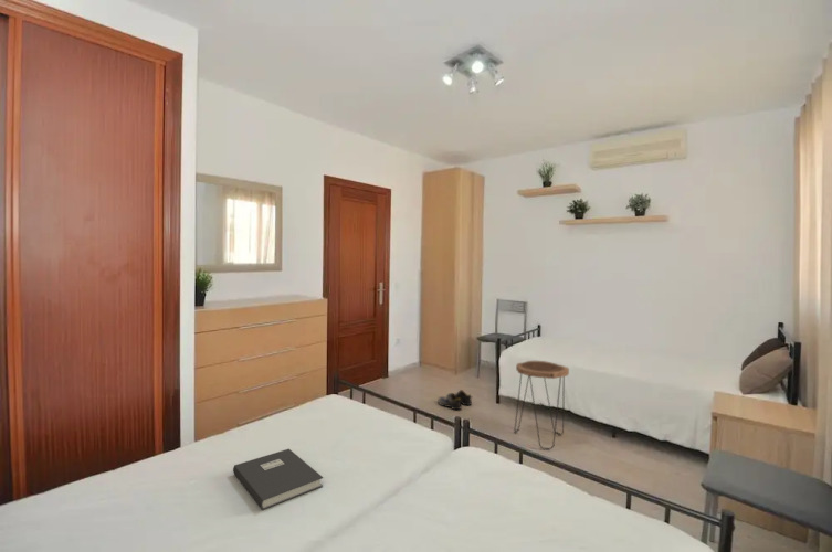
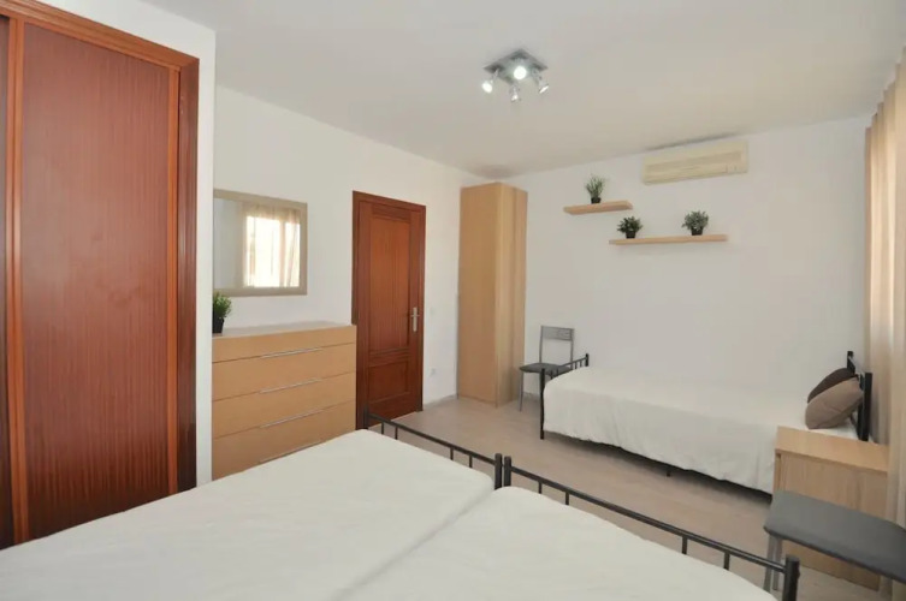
- side table (548, 402)
- book (276, 475)
- shoe (454, 397)
